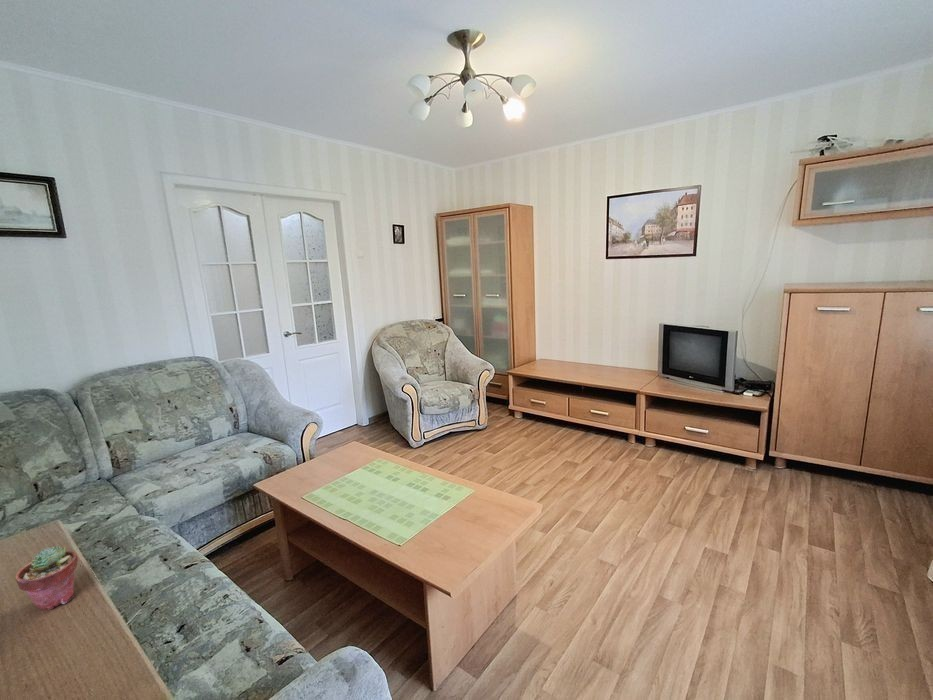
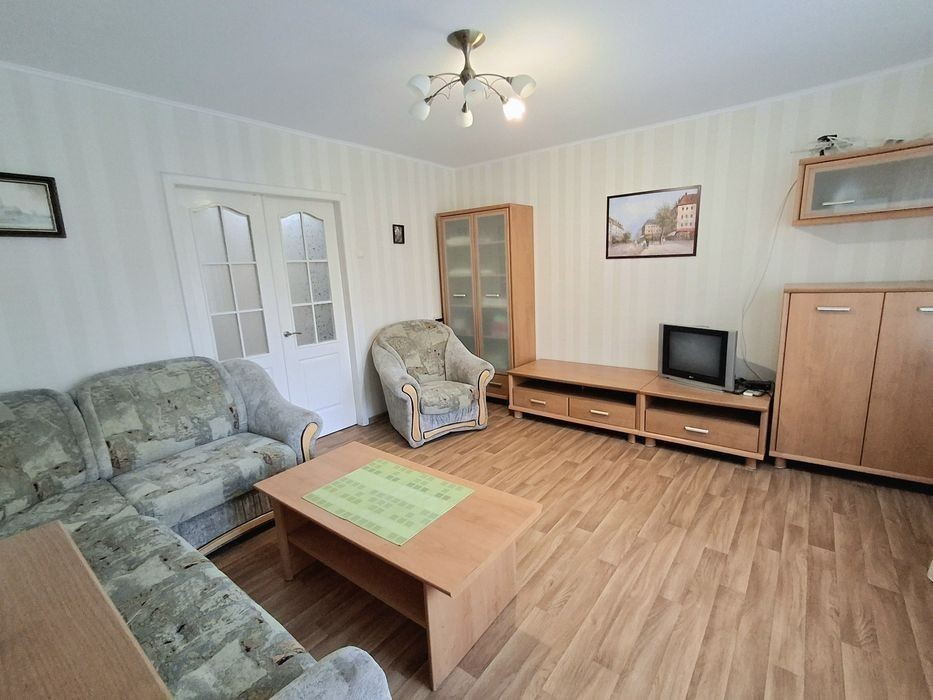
- potted succulent (49, 575)
